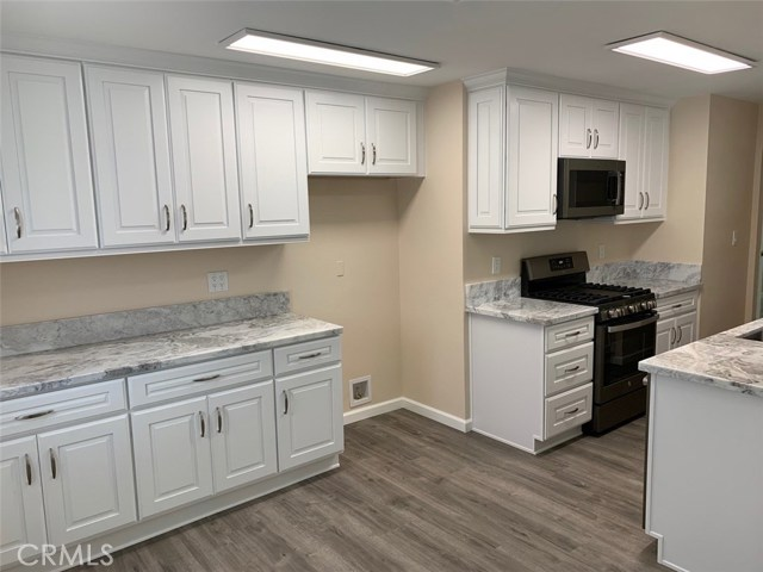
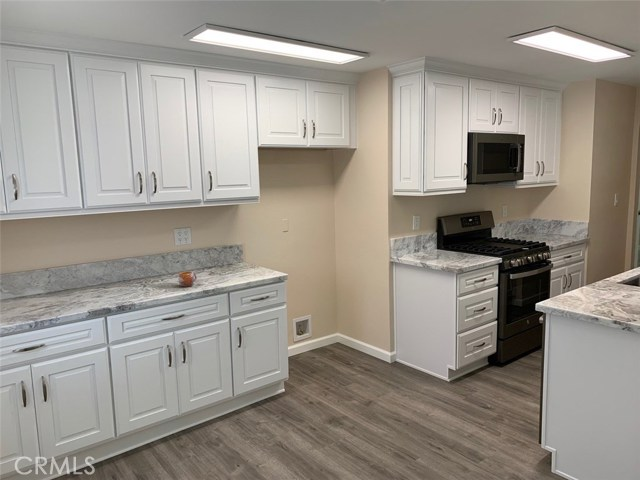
+ mug (188, 278)
